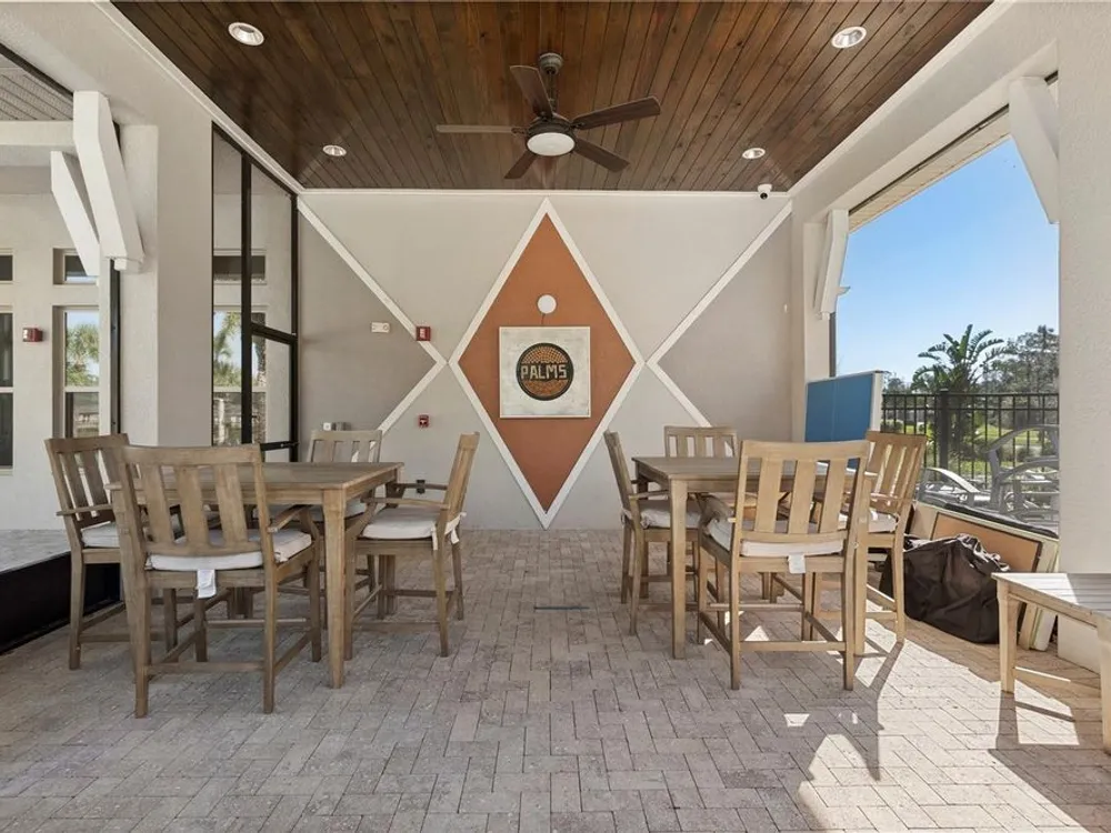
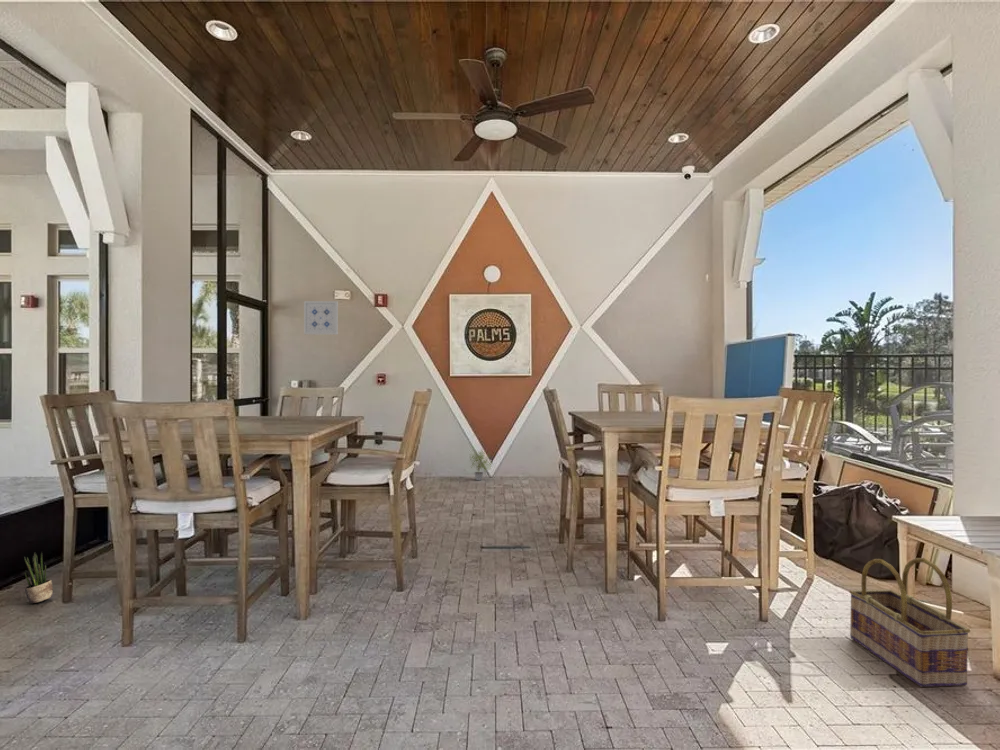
+ wall art (320, 317)
+ potted plant (480, 463)
+ basket (905, 610)
+ potted plant (36, 575)
